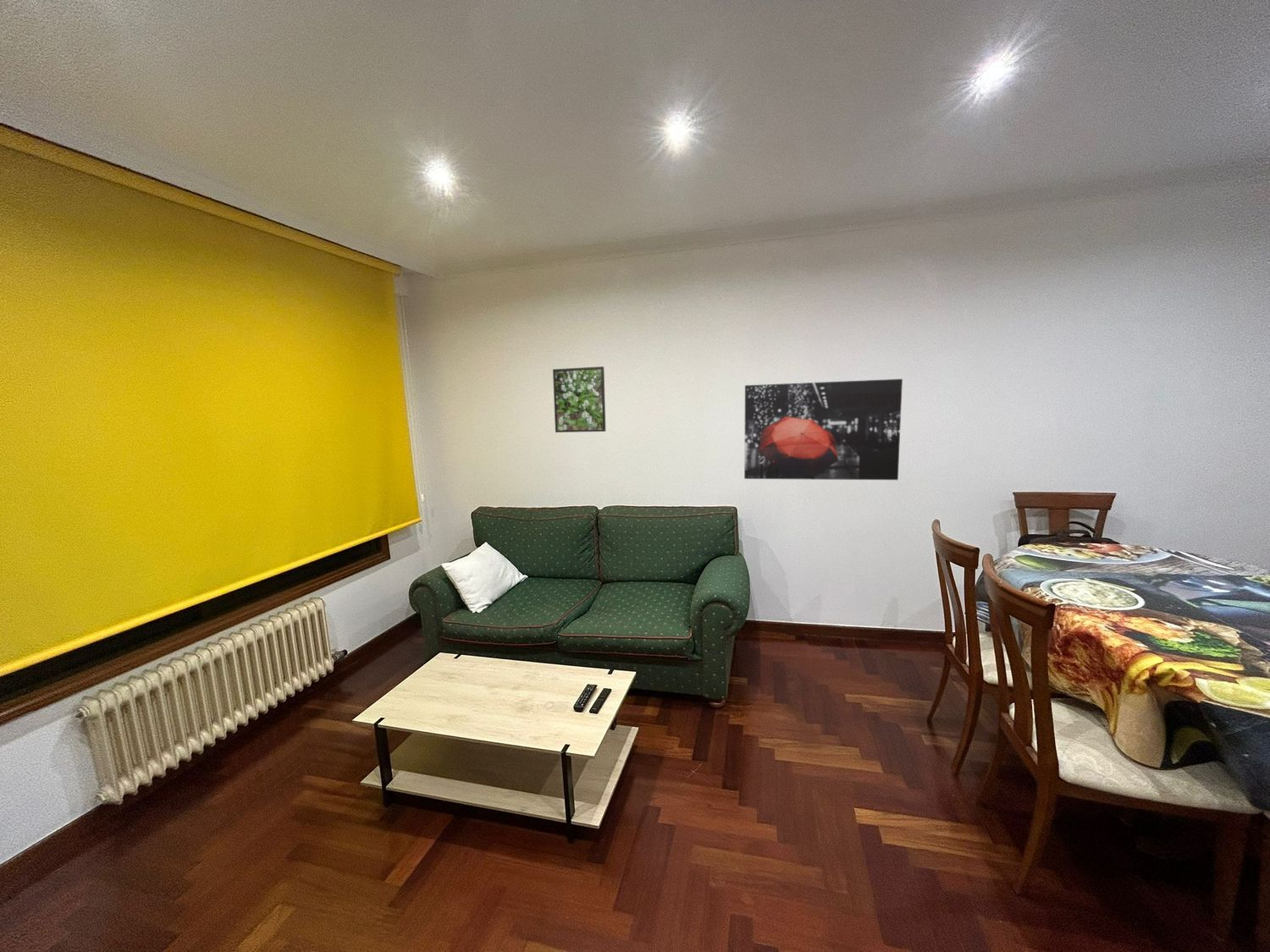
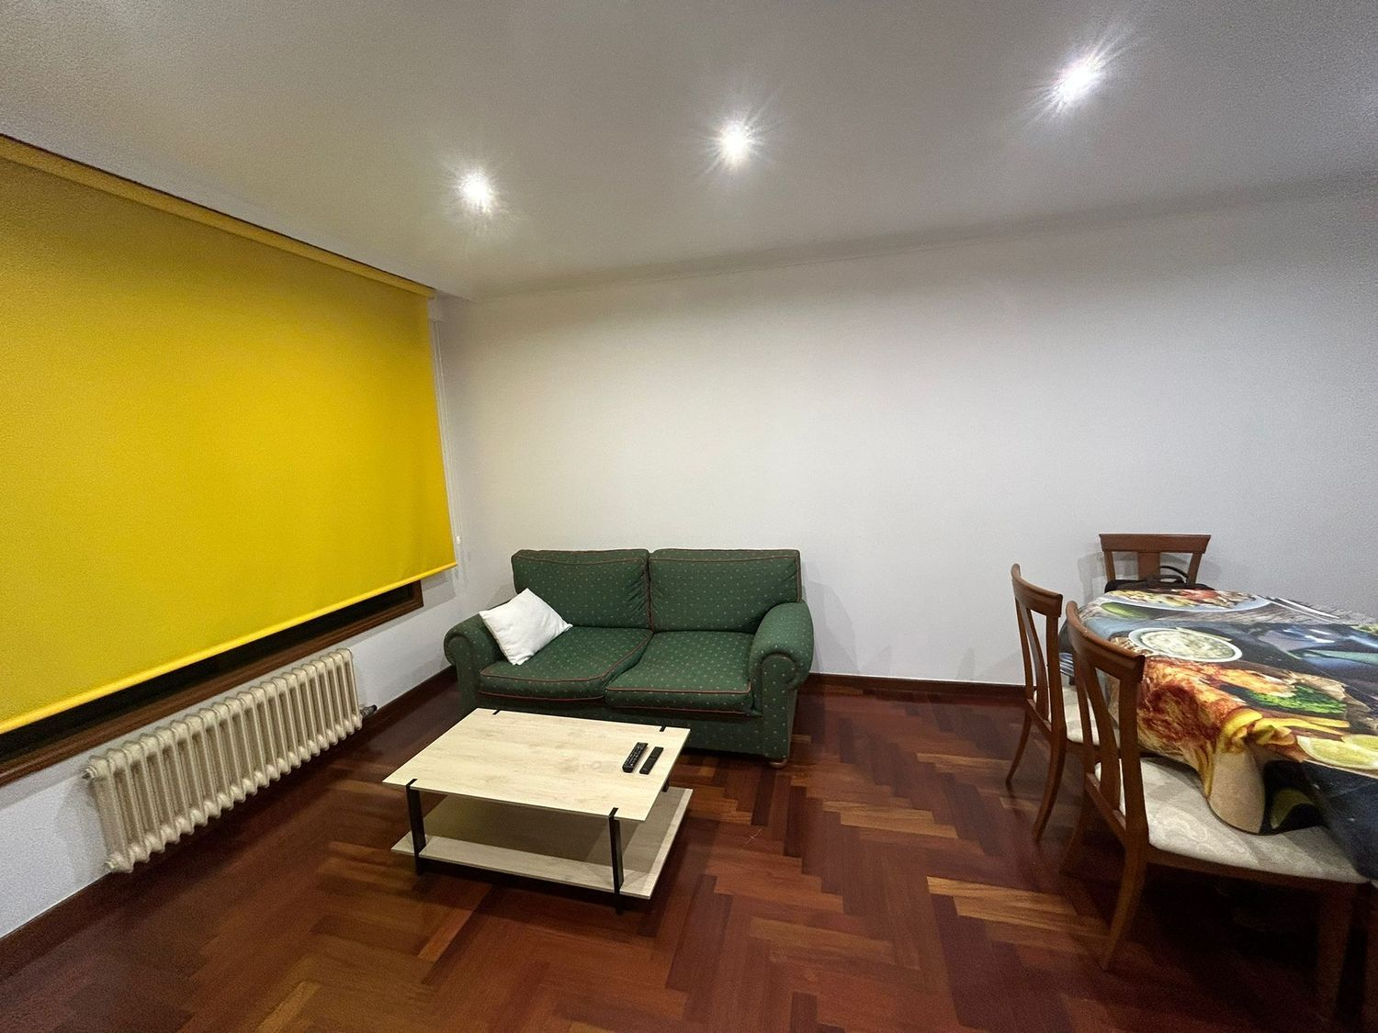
- wall art (819, 431)
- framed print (579, 399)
